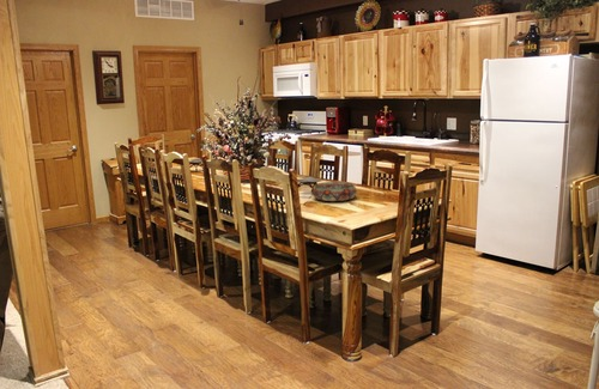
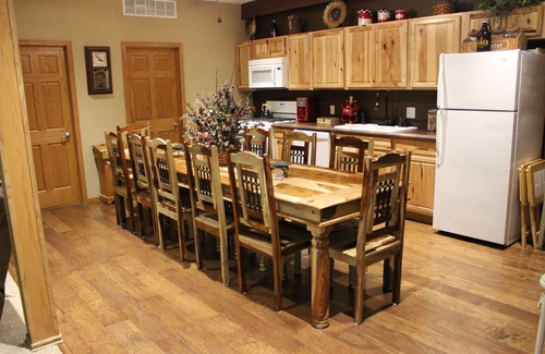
- decorative bowl (334, 192)
